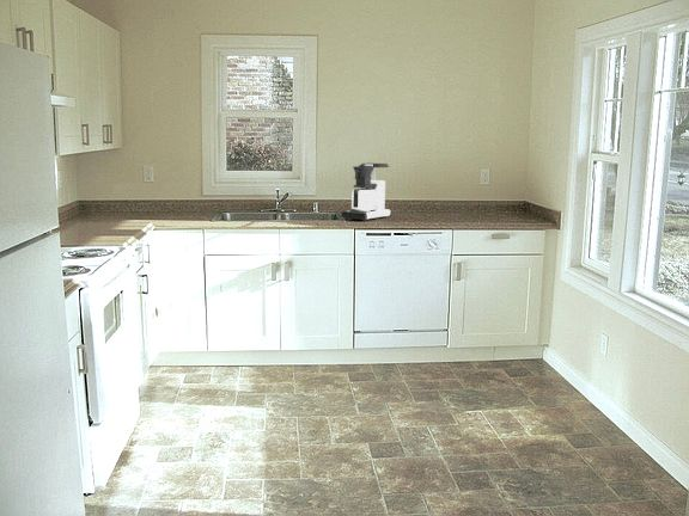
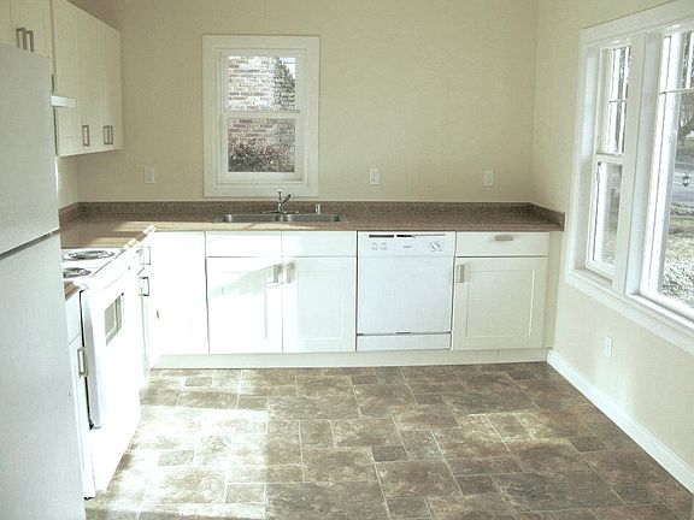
- coffee maker (366, 191)
